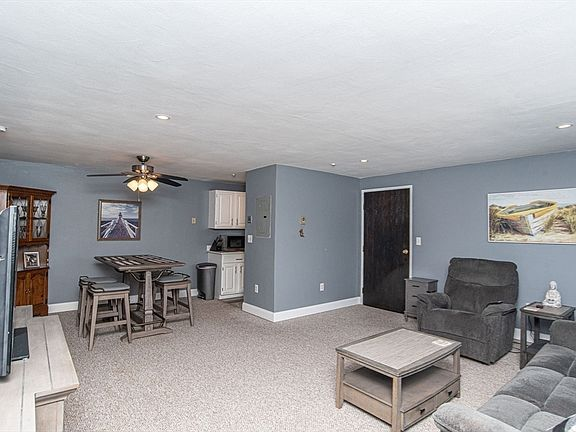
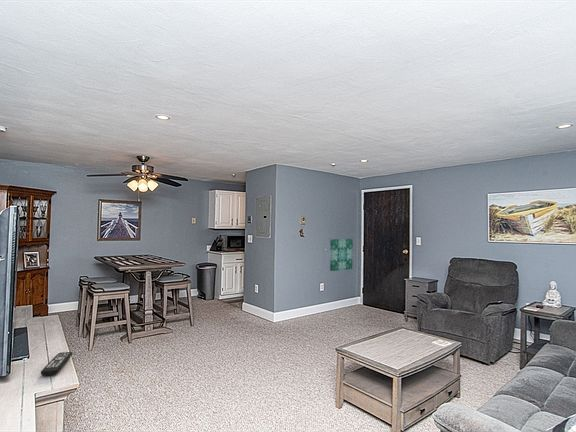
+ wall art (341, 254)
+ remote control (57, 362)
